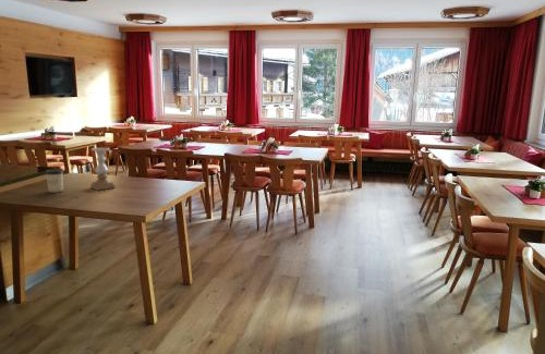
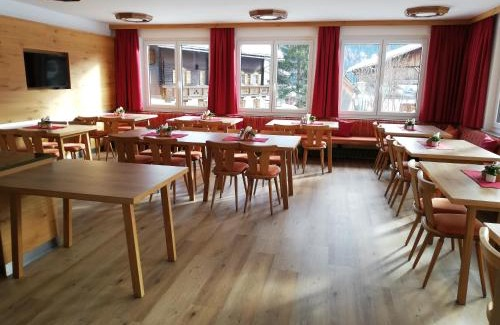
- cup (55, 181)
- candle holder (101, 168)
